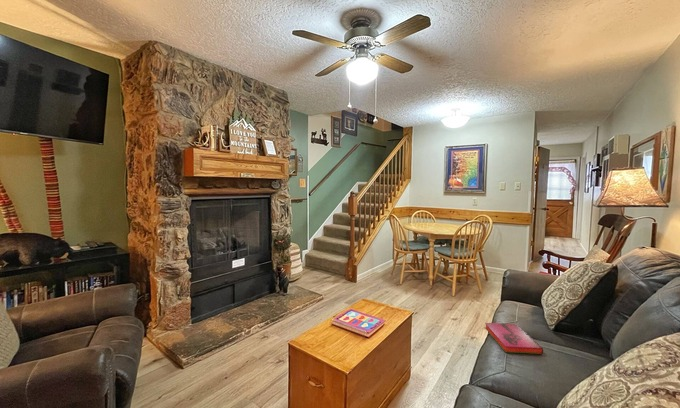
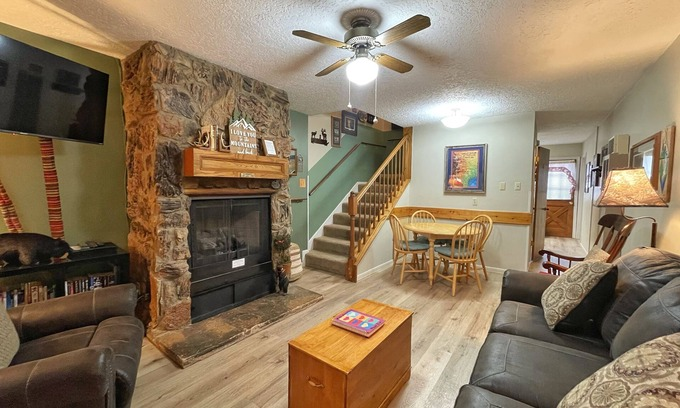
- hardback book (511, 337)
